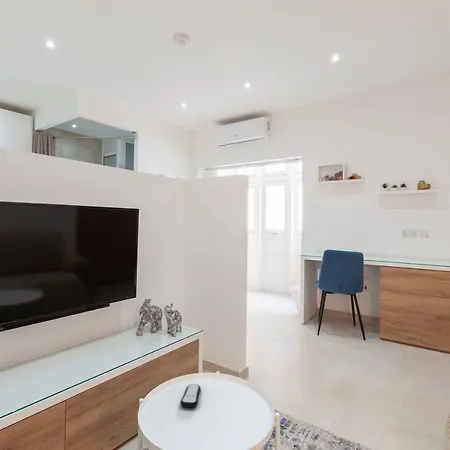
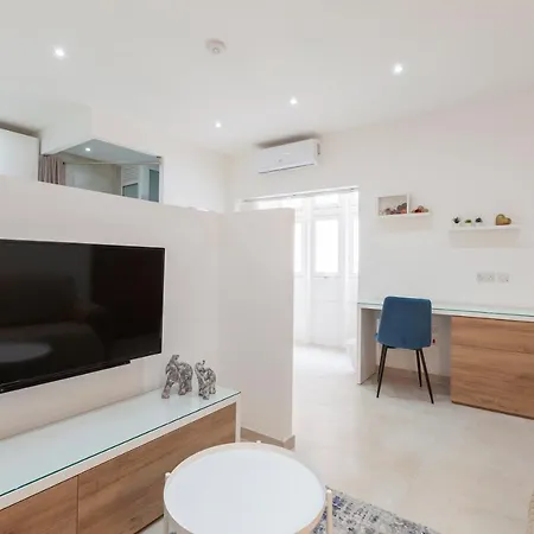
- remote control (191, 394)
